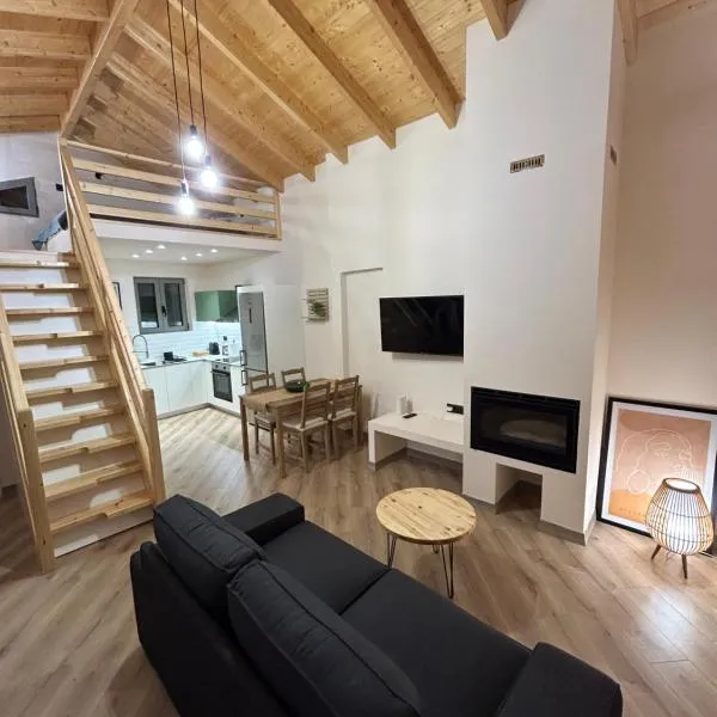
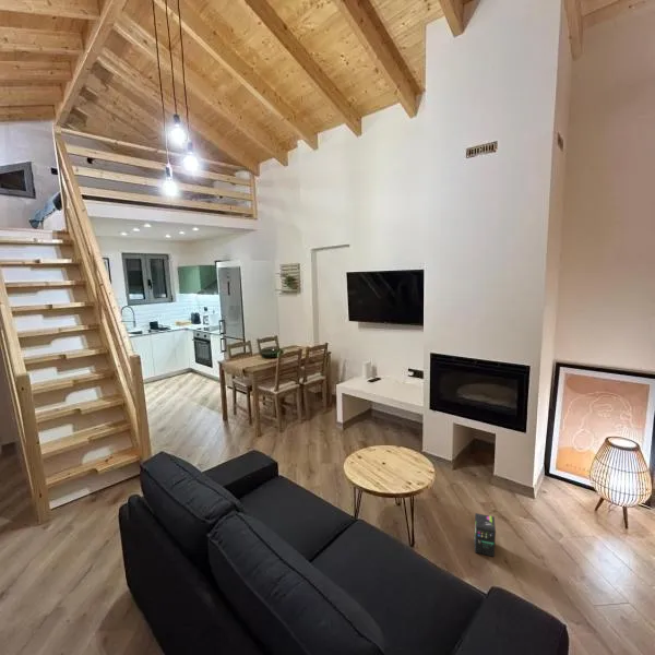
+ box (484, 534)
